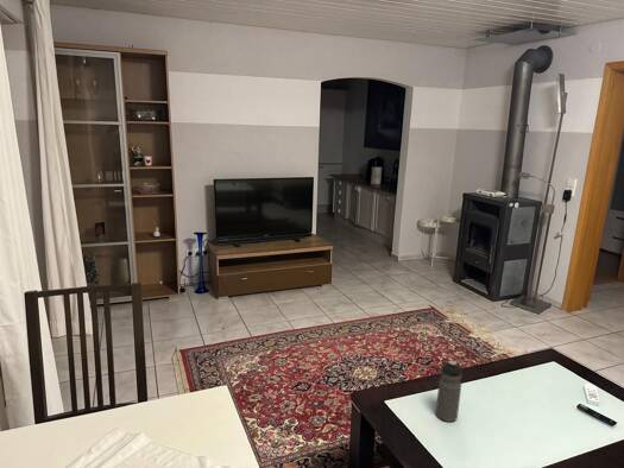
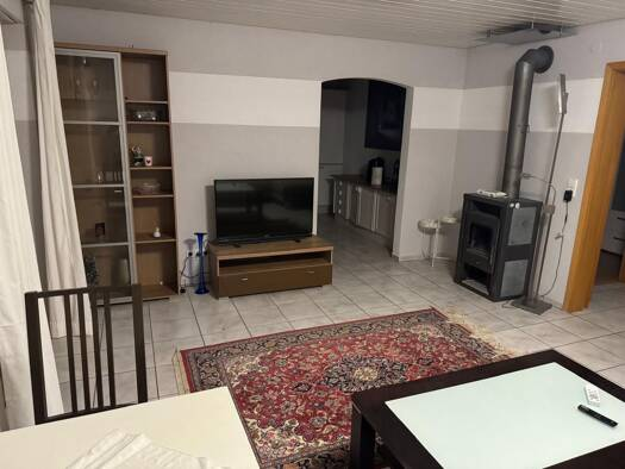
- water bottle (449, 388)
